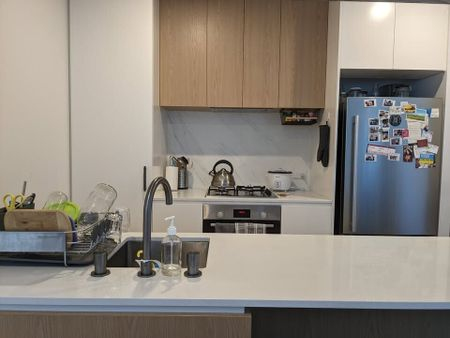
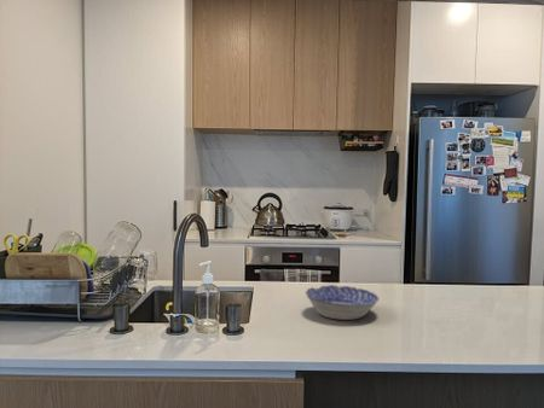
+ bowl (341, 302)
